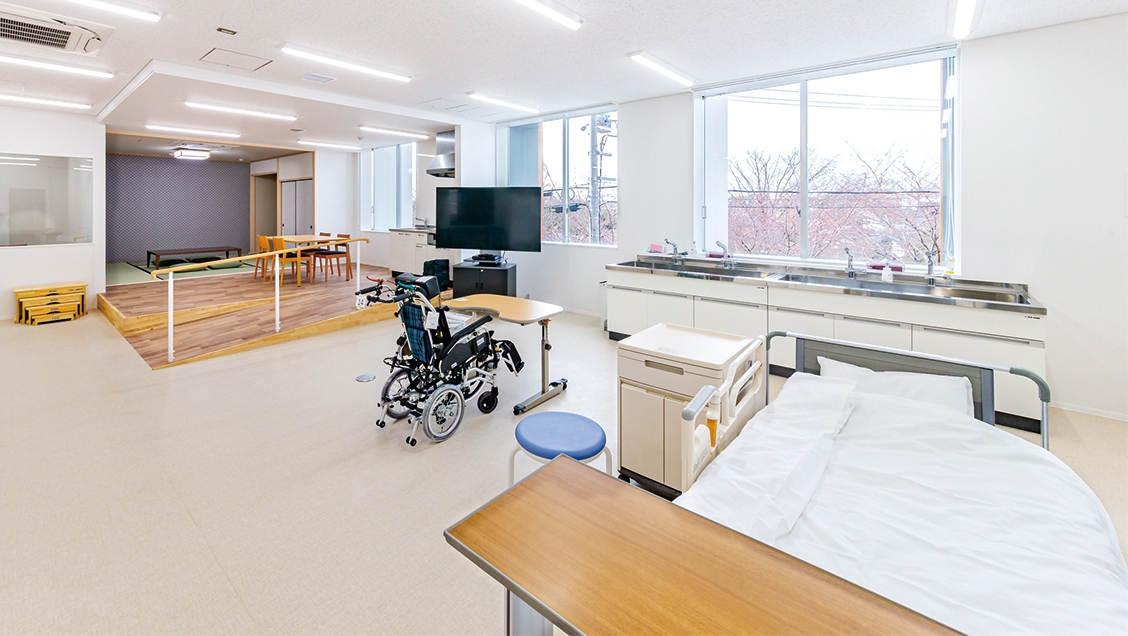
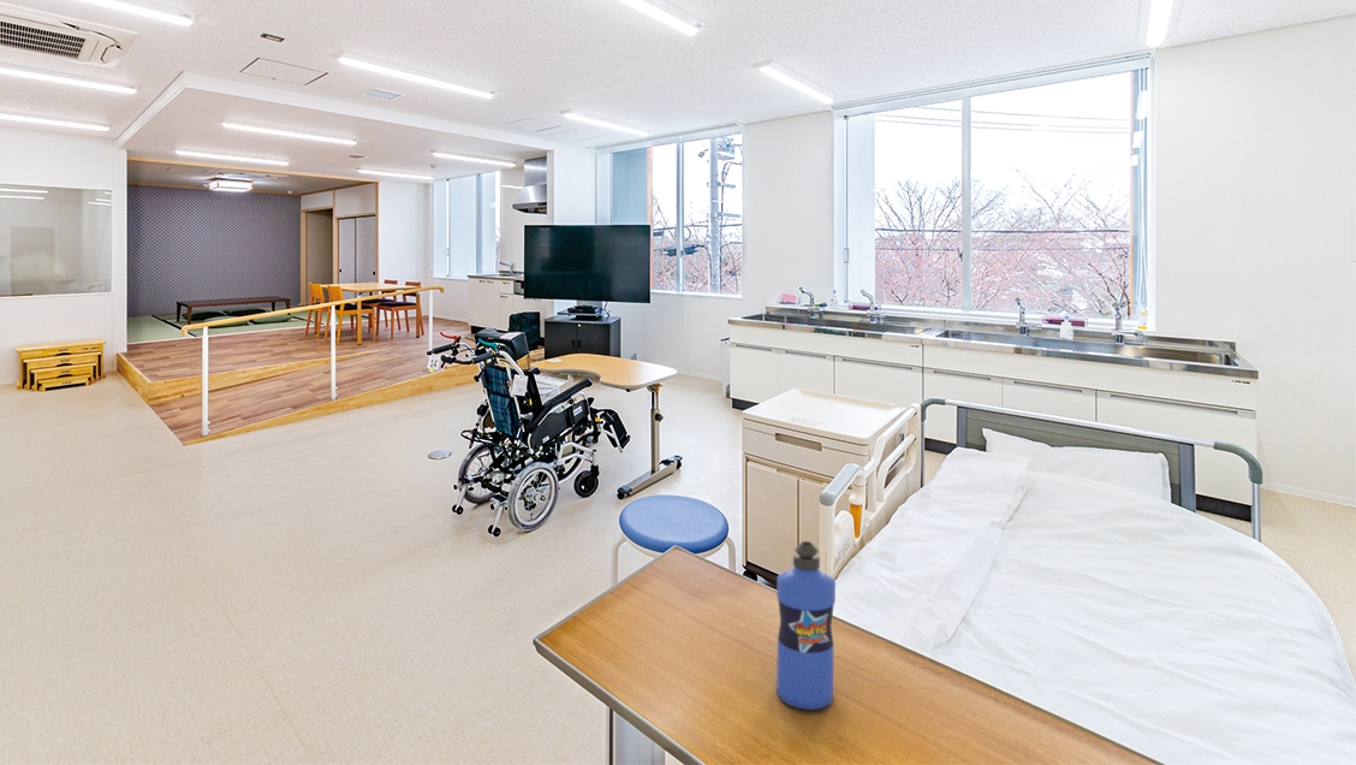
+ water bottle (805, 618)
